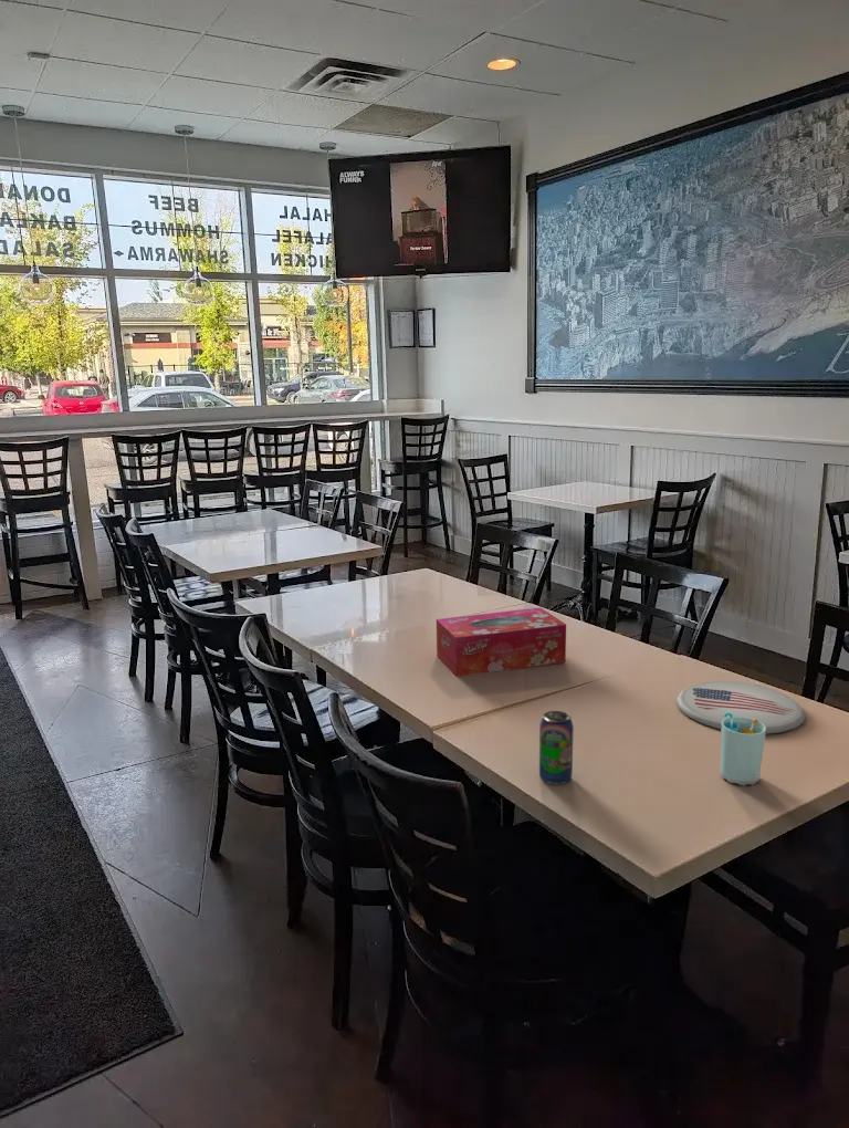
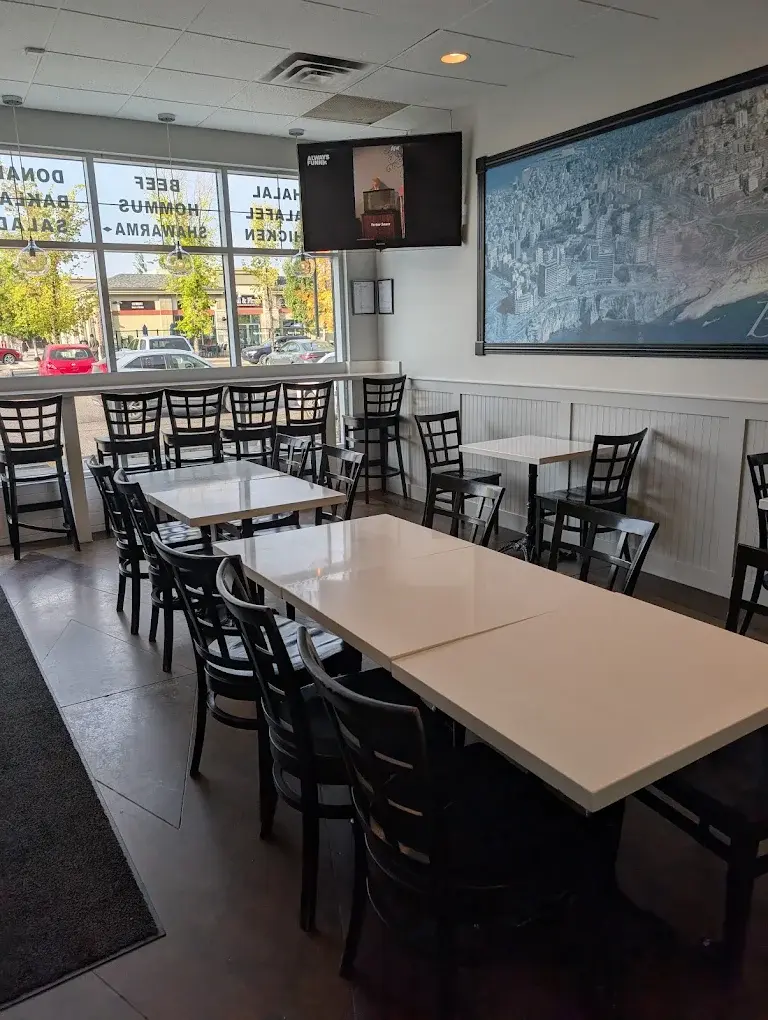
- tissue box (500, 640)
- cup (742, 744)
- beverage can (556, 746)
- plate (738, 704)
